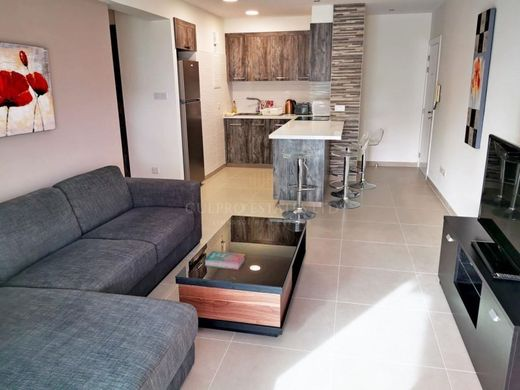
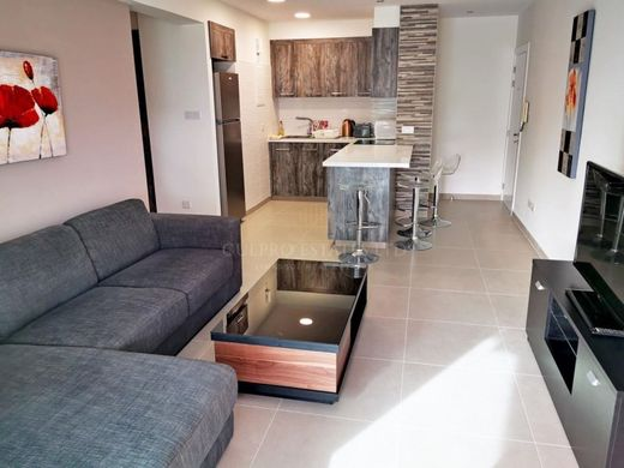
- book (225, 259)
